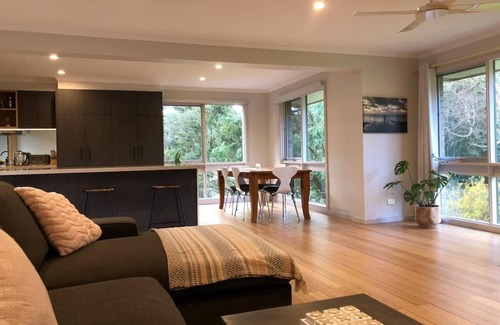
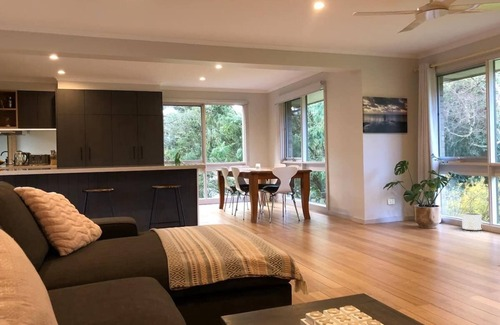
+ planter (471, 221)
